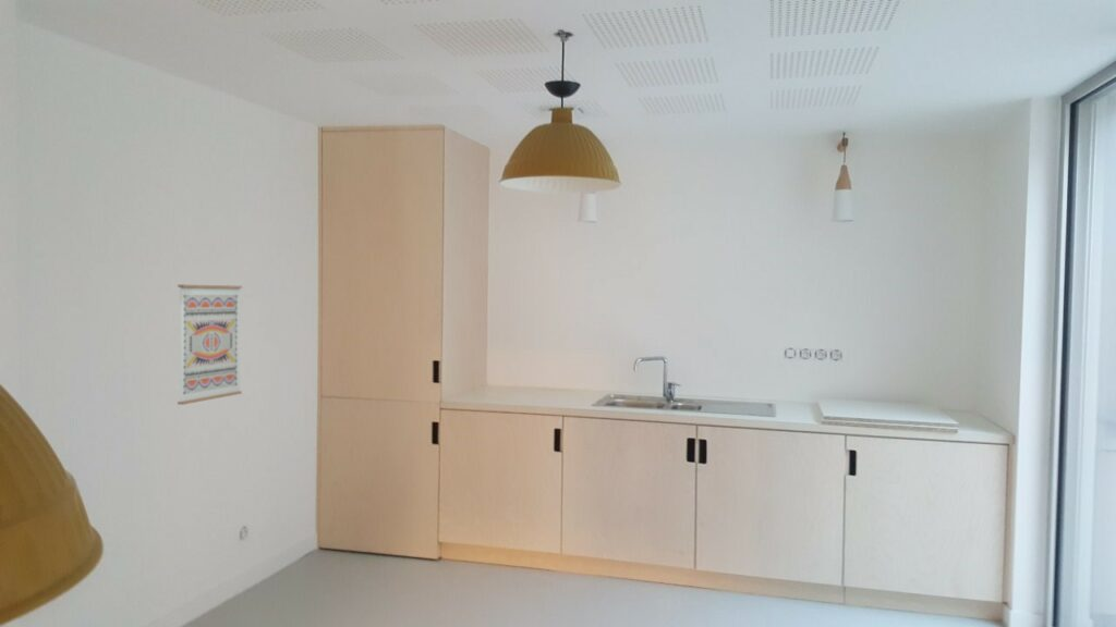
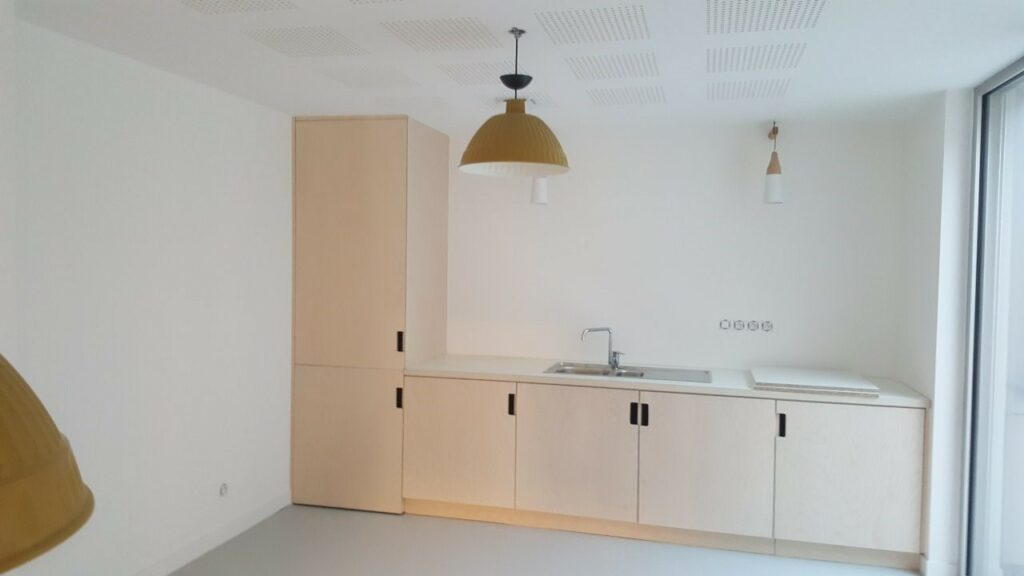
- wall art (211, 342)
